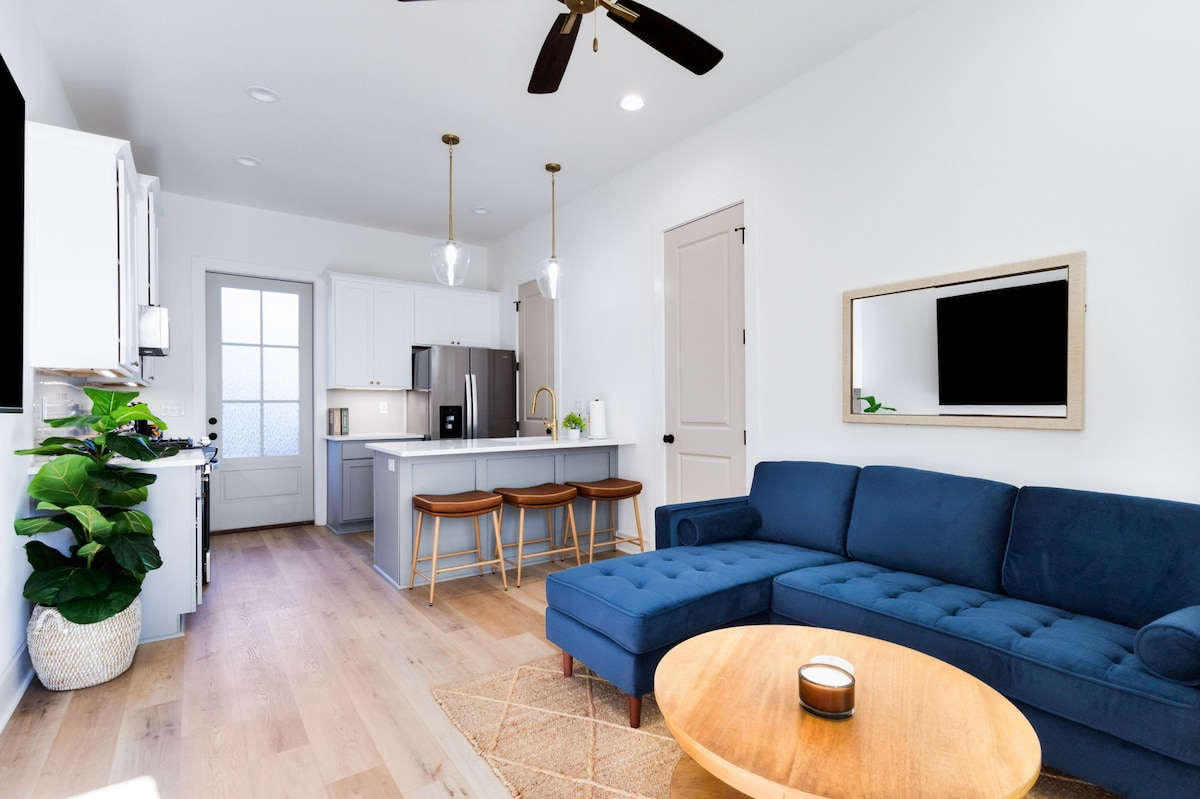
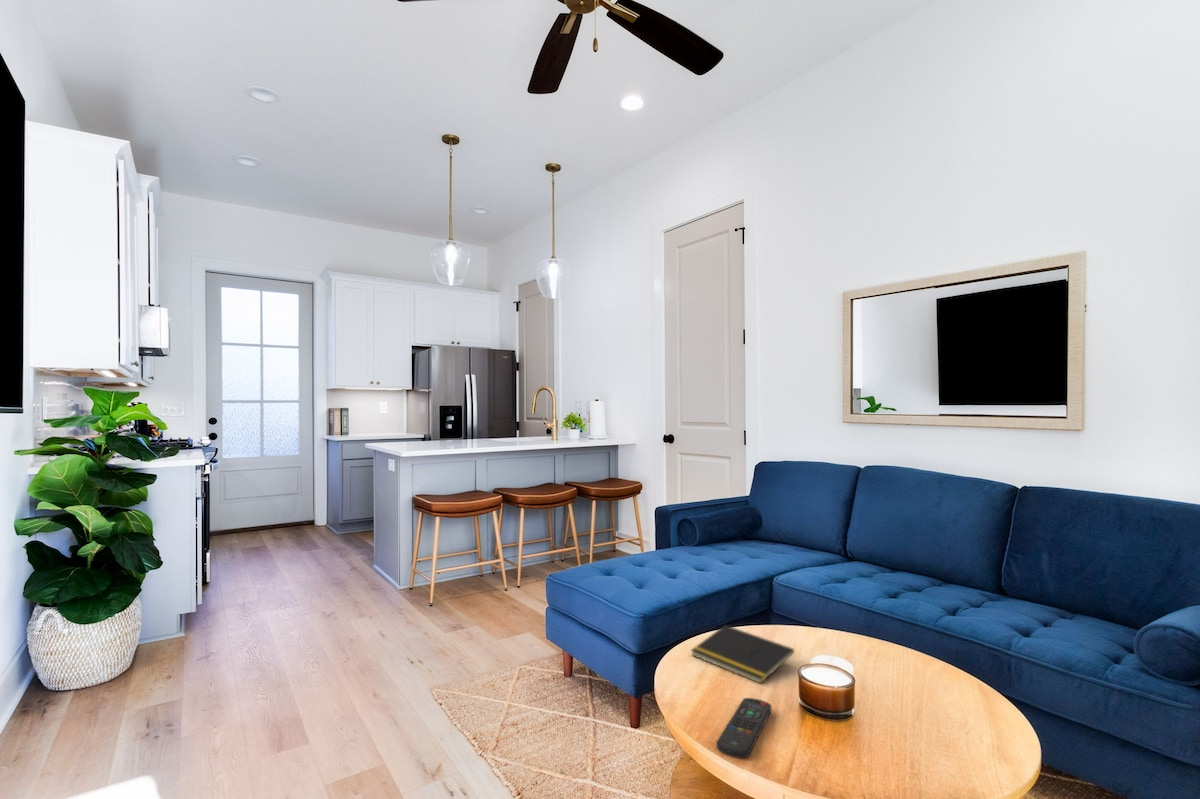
+ remote control (745, 725)
+ notepad (741, 651)
